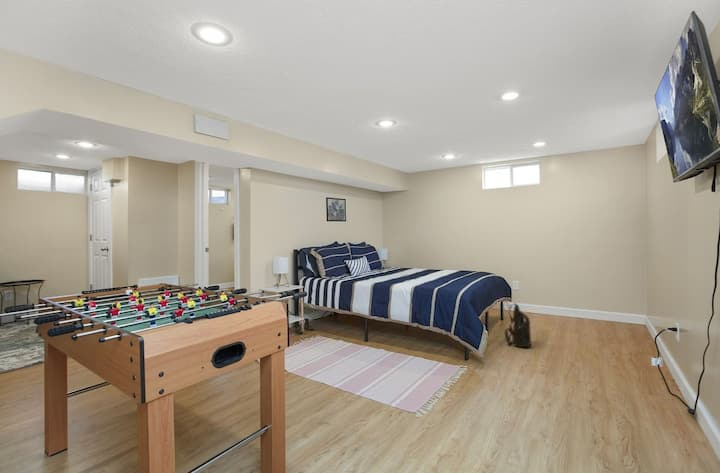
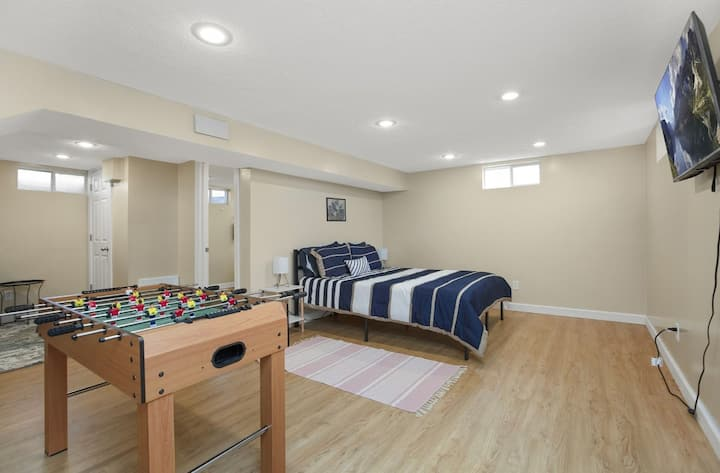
- shoulder bag (517, 325)
- boots (305, 325)
